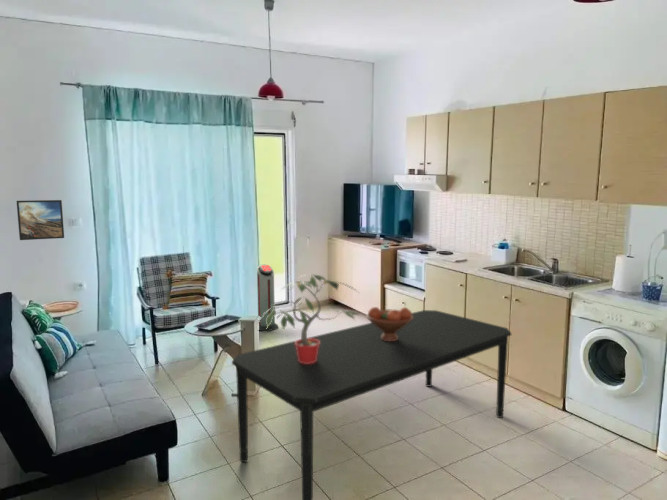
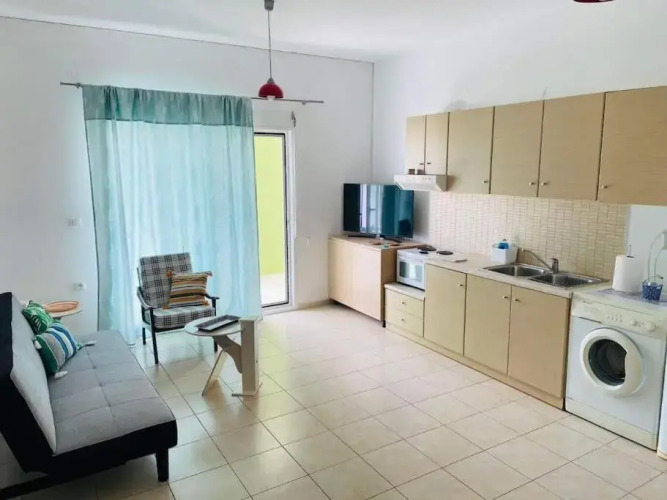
- air purifier (266, 296)
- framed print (40, 219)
- potted plant (312, 318)
- fruit bowl (389, 322)
- dining table (380, 387)
